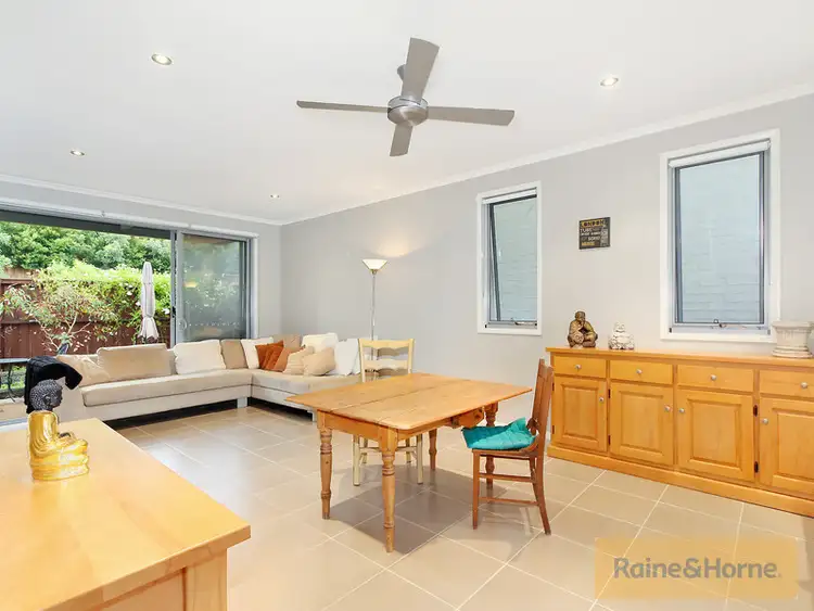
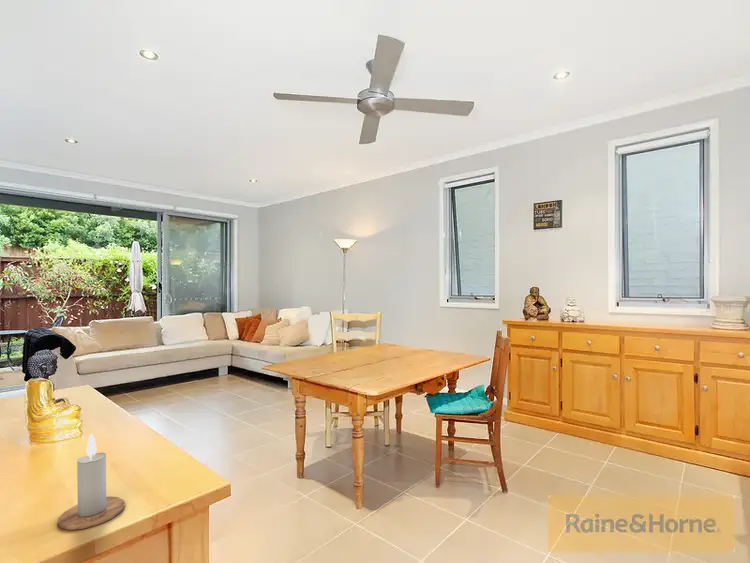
+ candle (92, 473)
